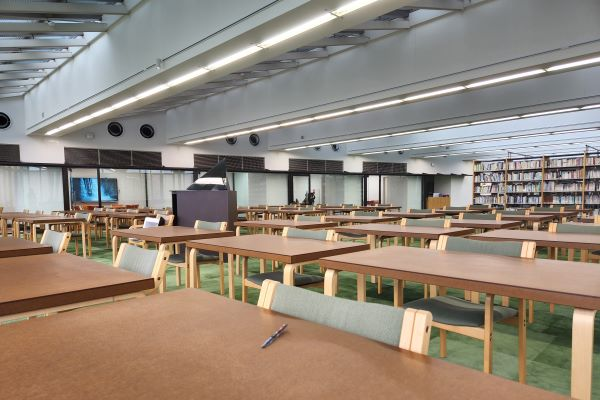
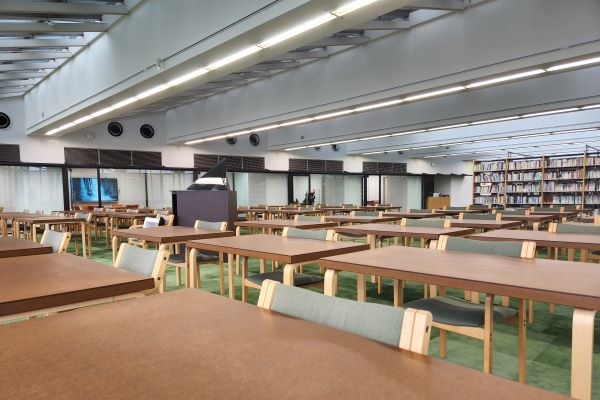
- pen (275, 334)
